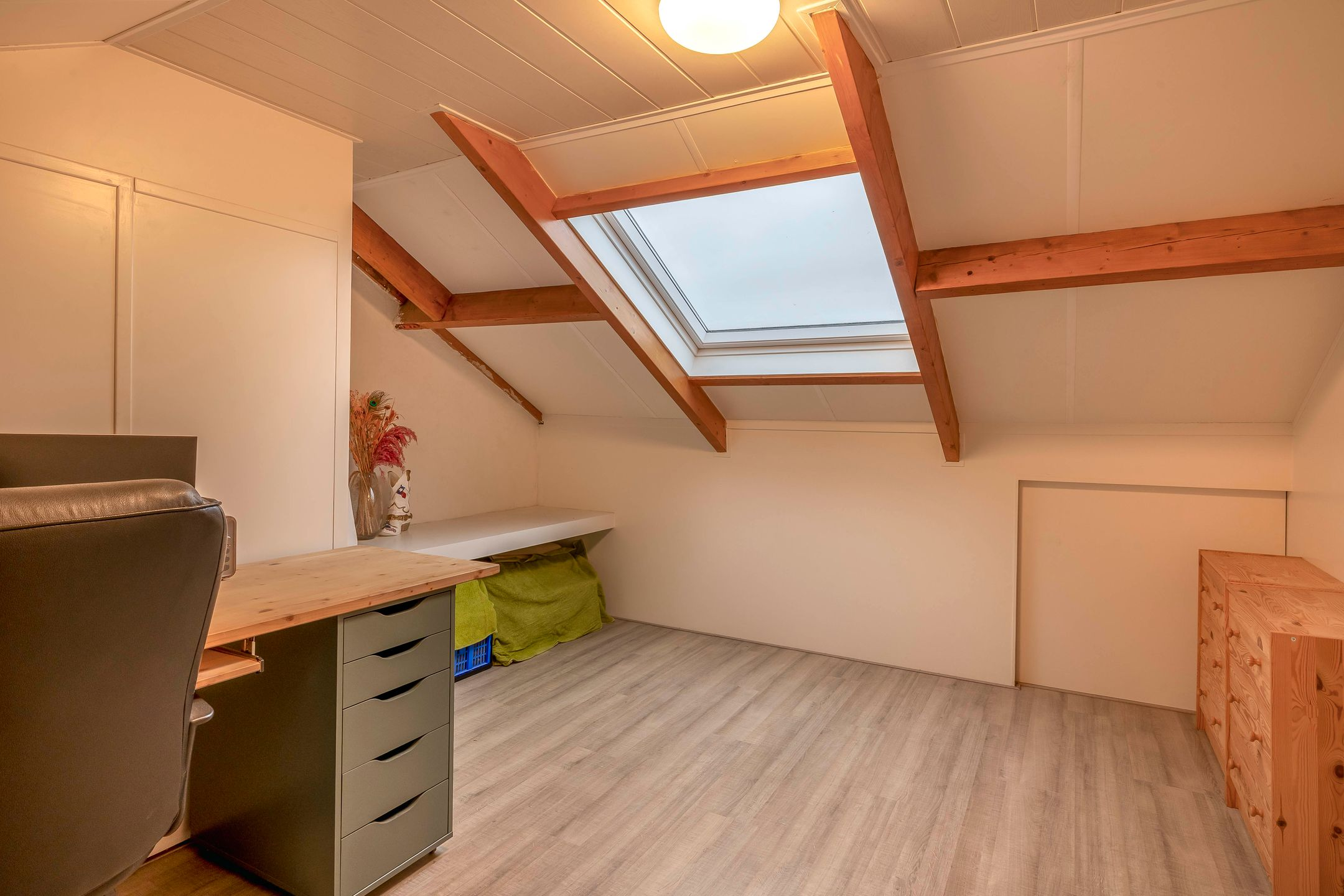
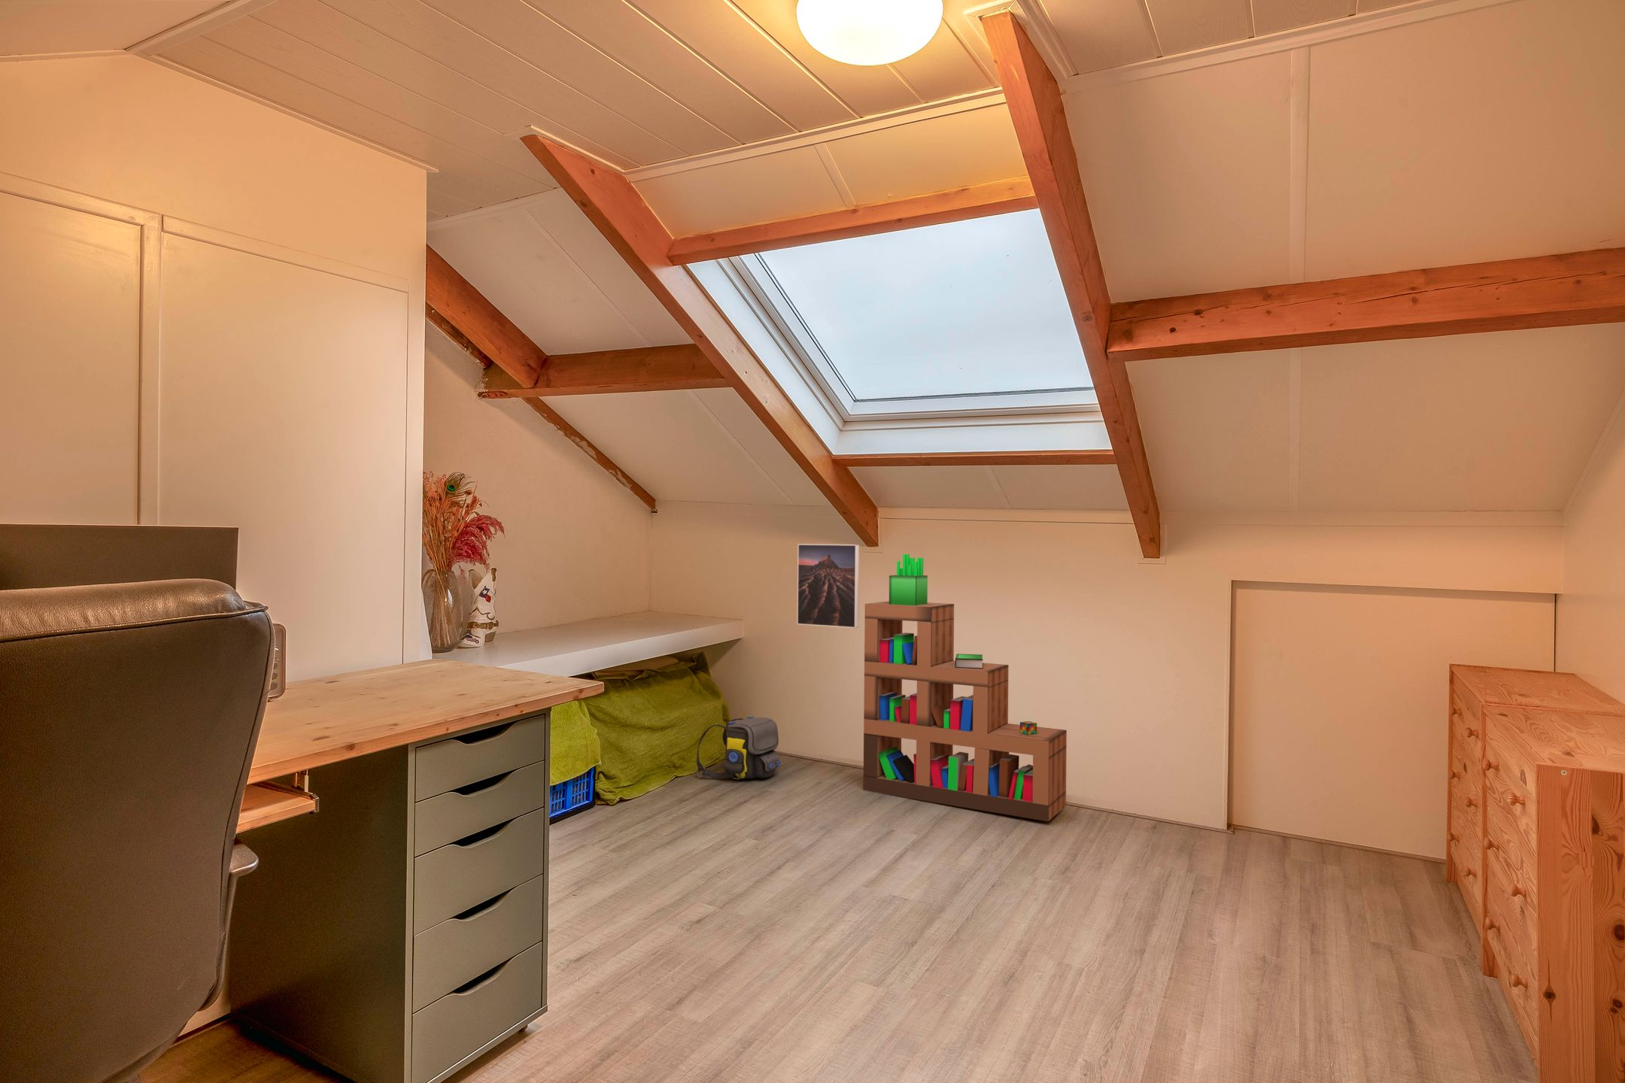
+ bookshelf (962, 676)
+ shoulder bag (742, 746)
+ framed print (827, 585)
